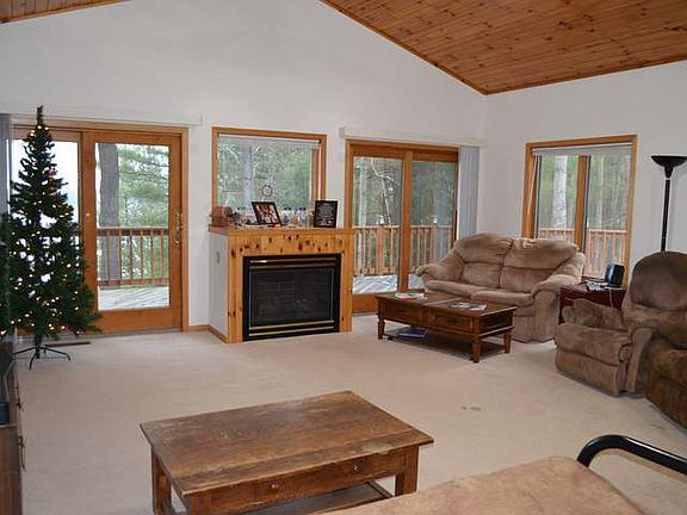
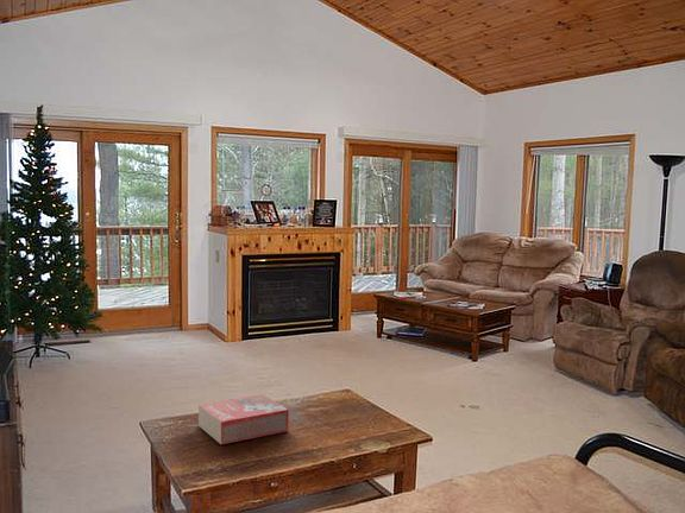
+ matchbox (243, 417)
